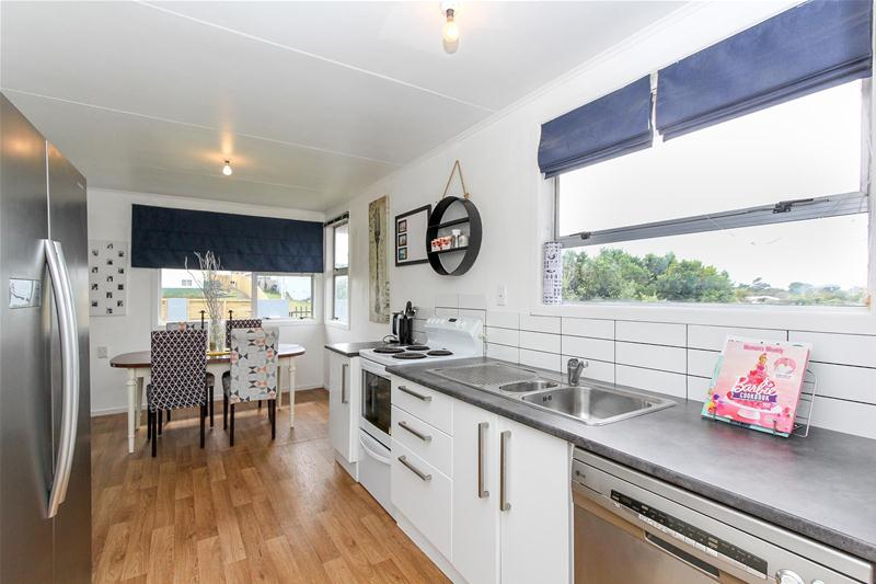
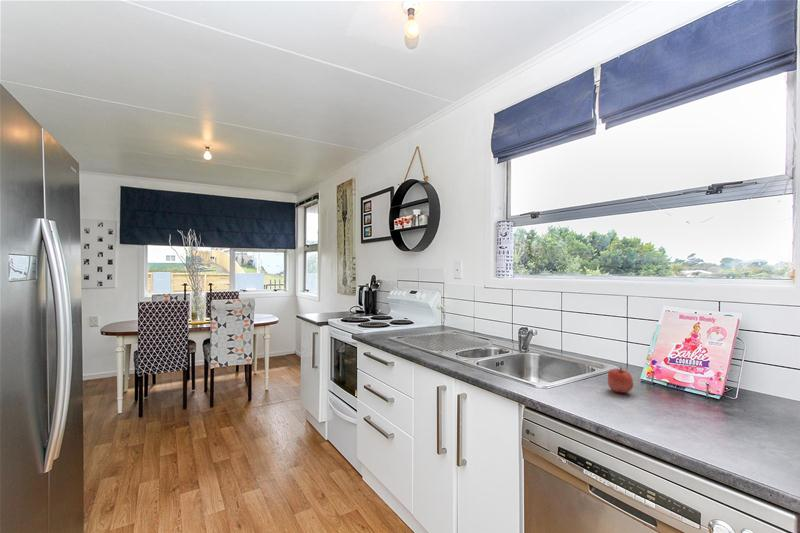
+ apple (619, 379)
